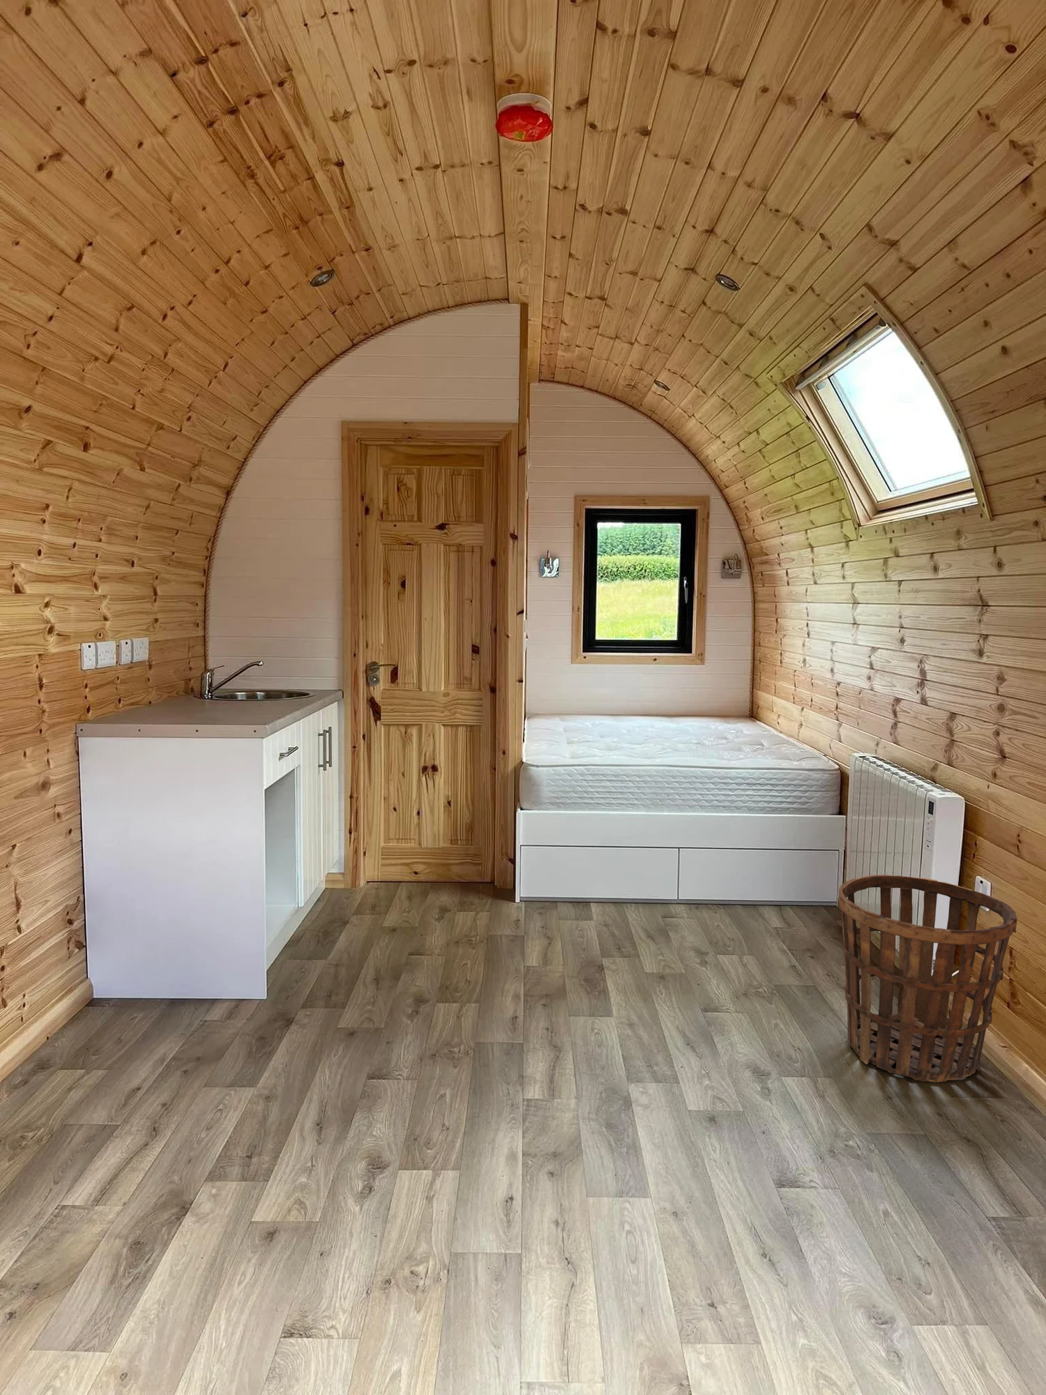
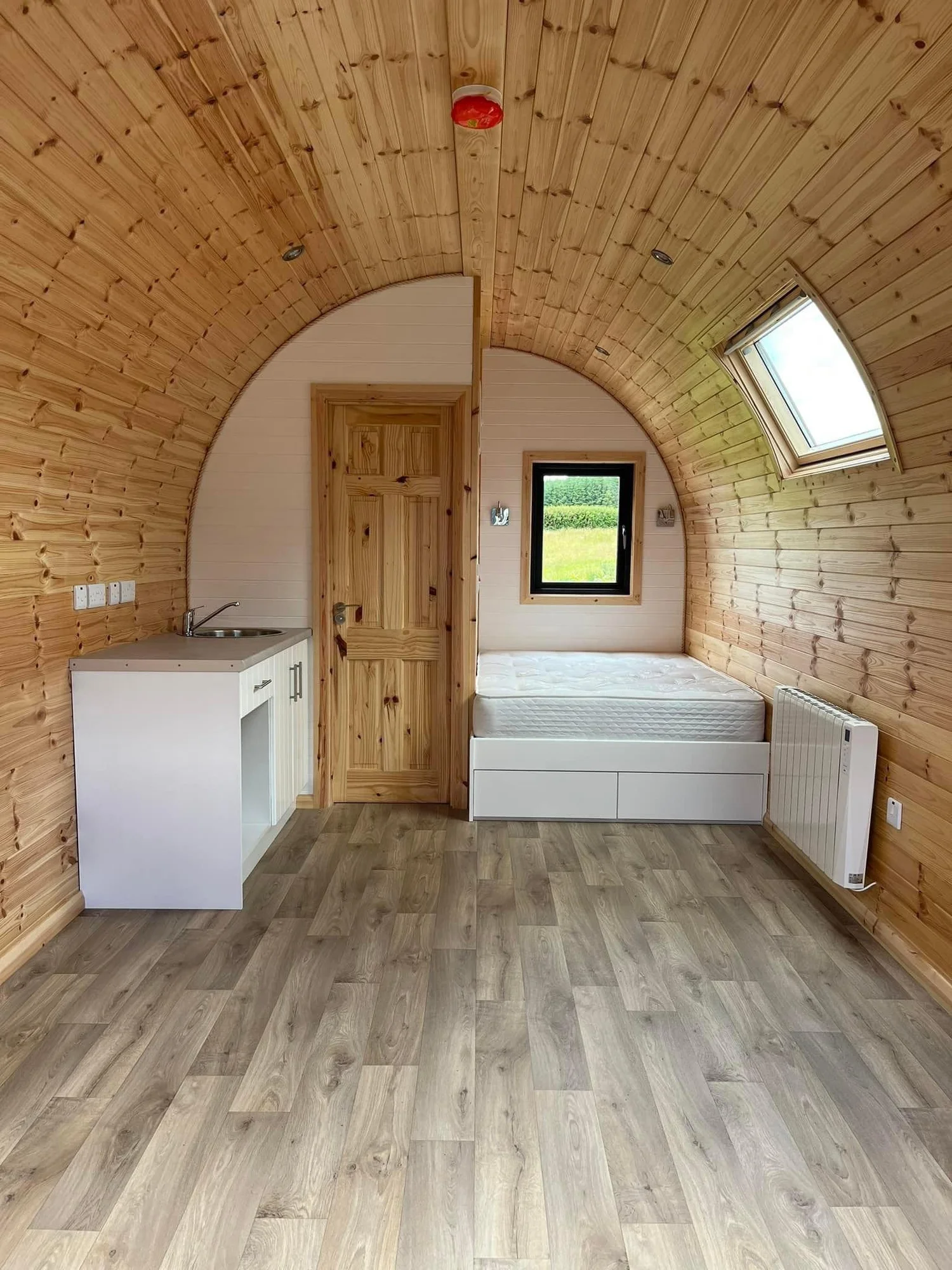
- basket (921, 975)
